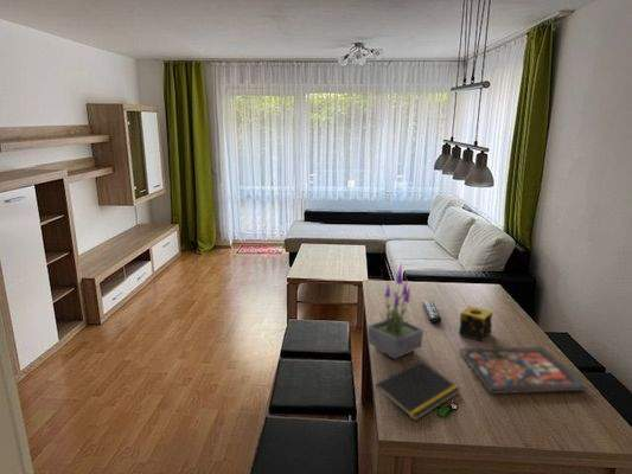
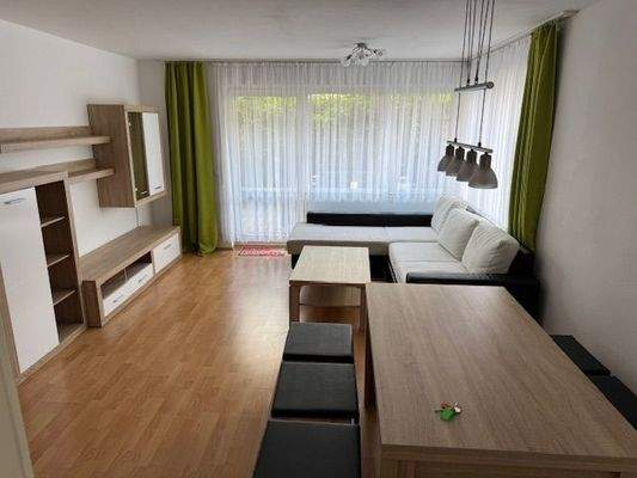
- notepad (417, 387)
- candle (475, 322)
- potted plant (396, 307)
- board game (516, 367)
- remote control (430, 310)
